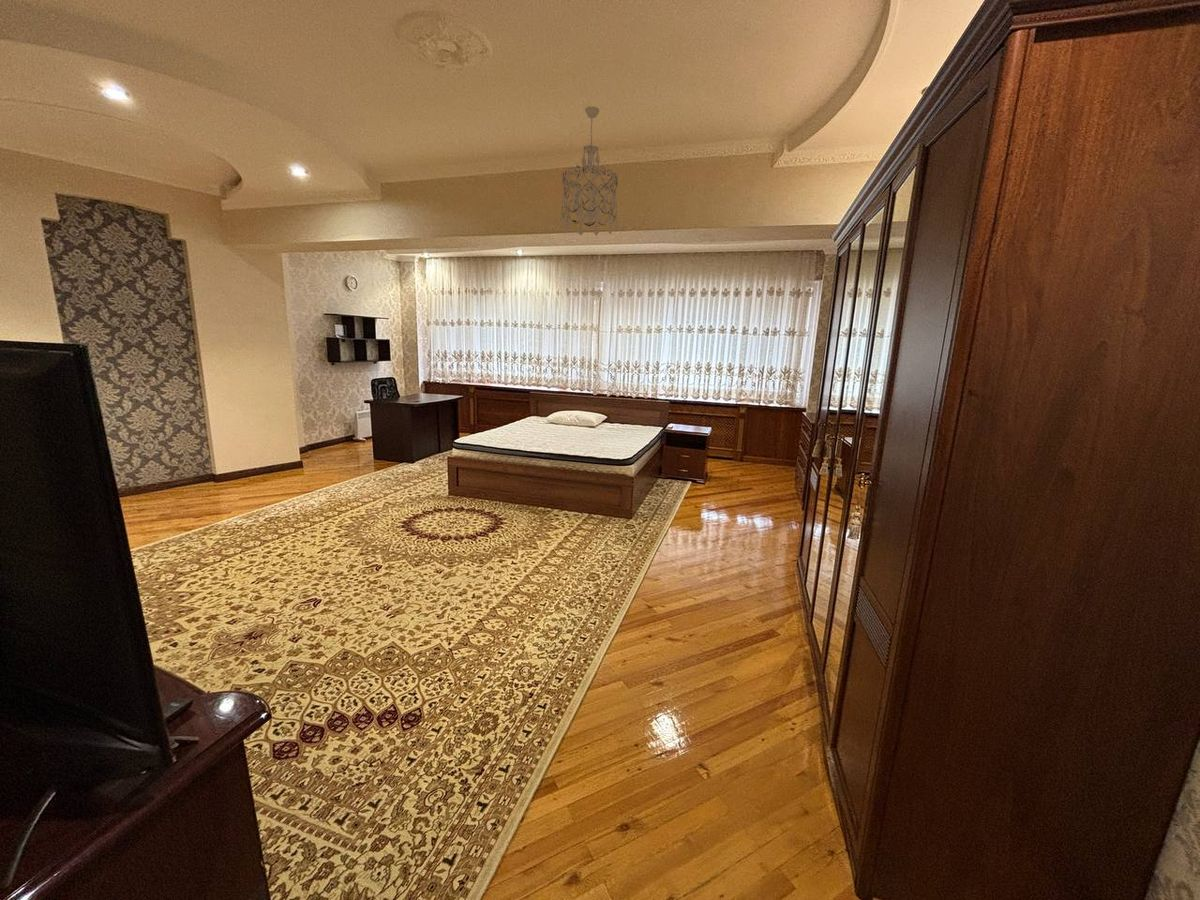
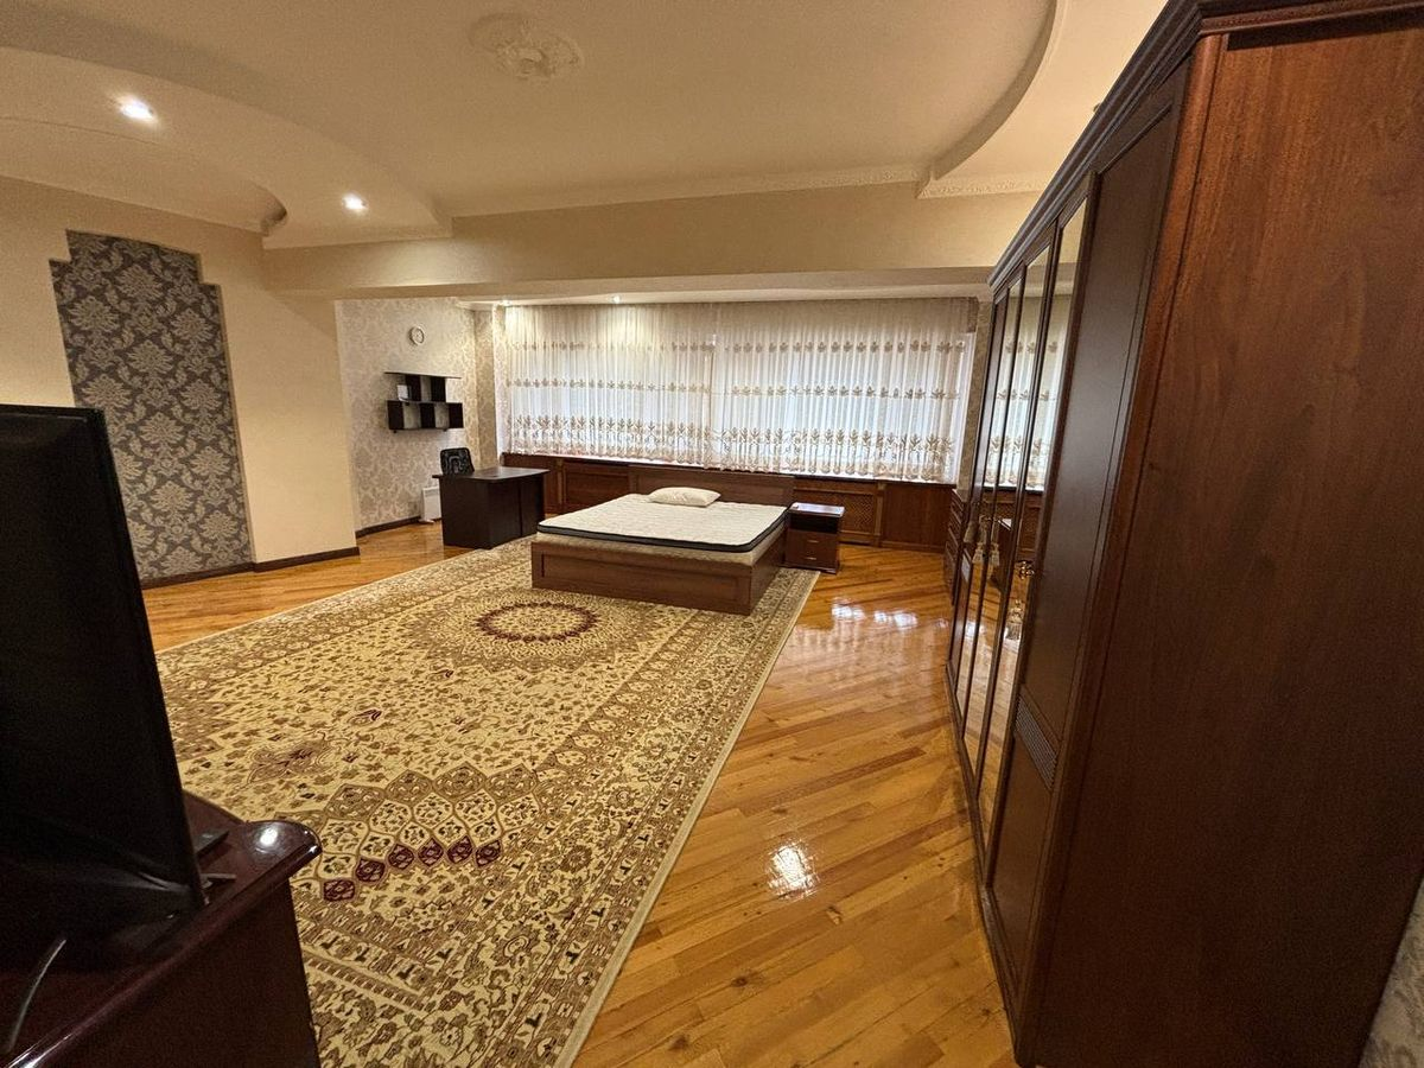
- chandelier (590, 171)
